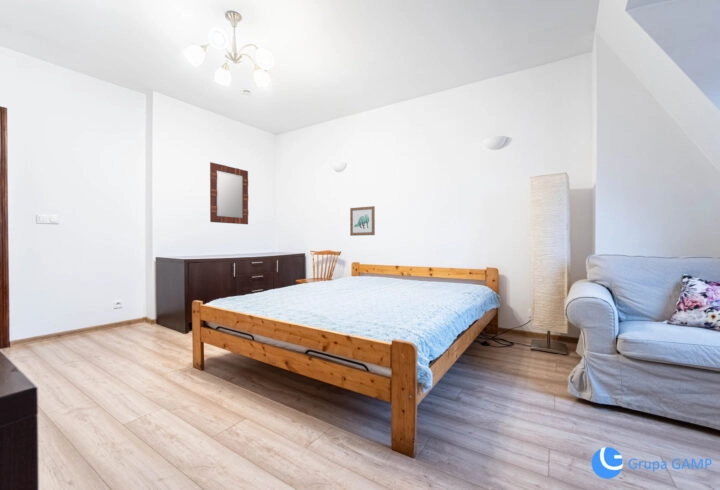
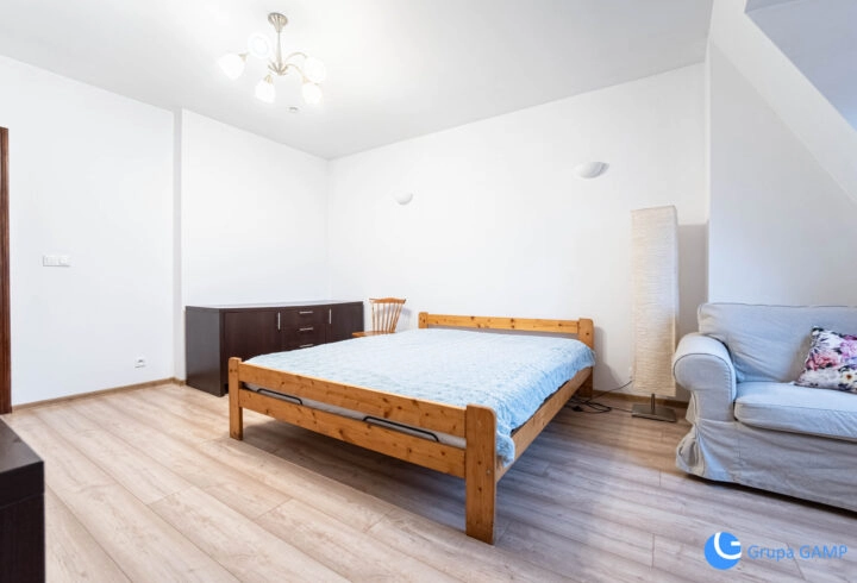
- wall art (362, 221)
- home mirror (230, 195)
